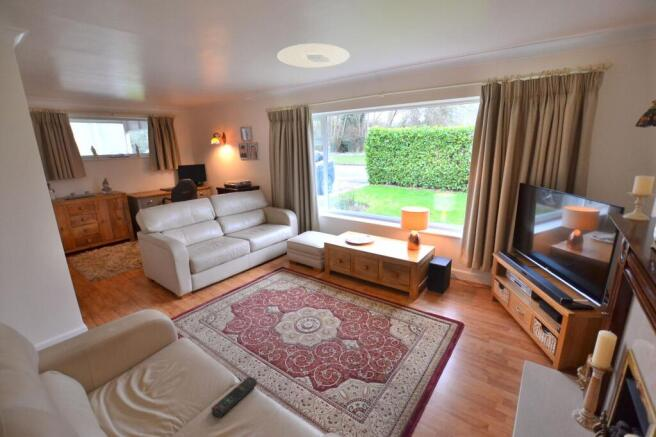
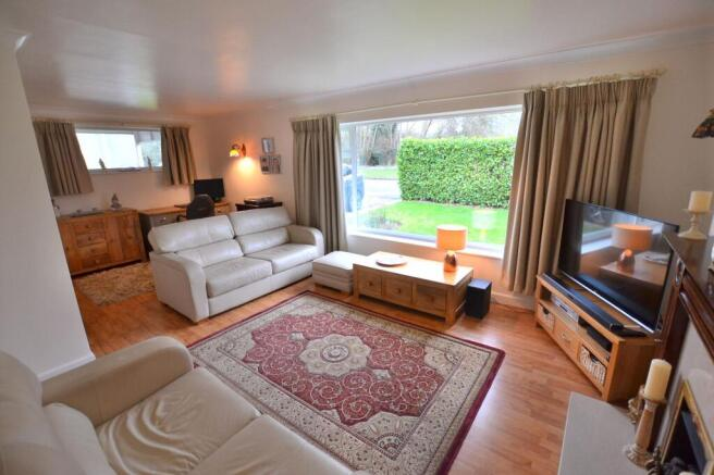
- ceiling light (313, 53)
- remote control (235, 395)
